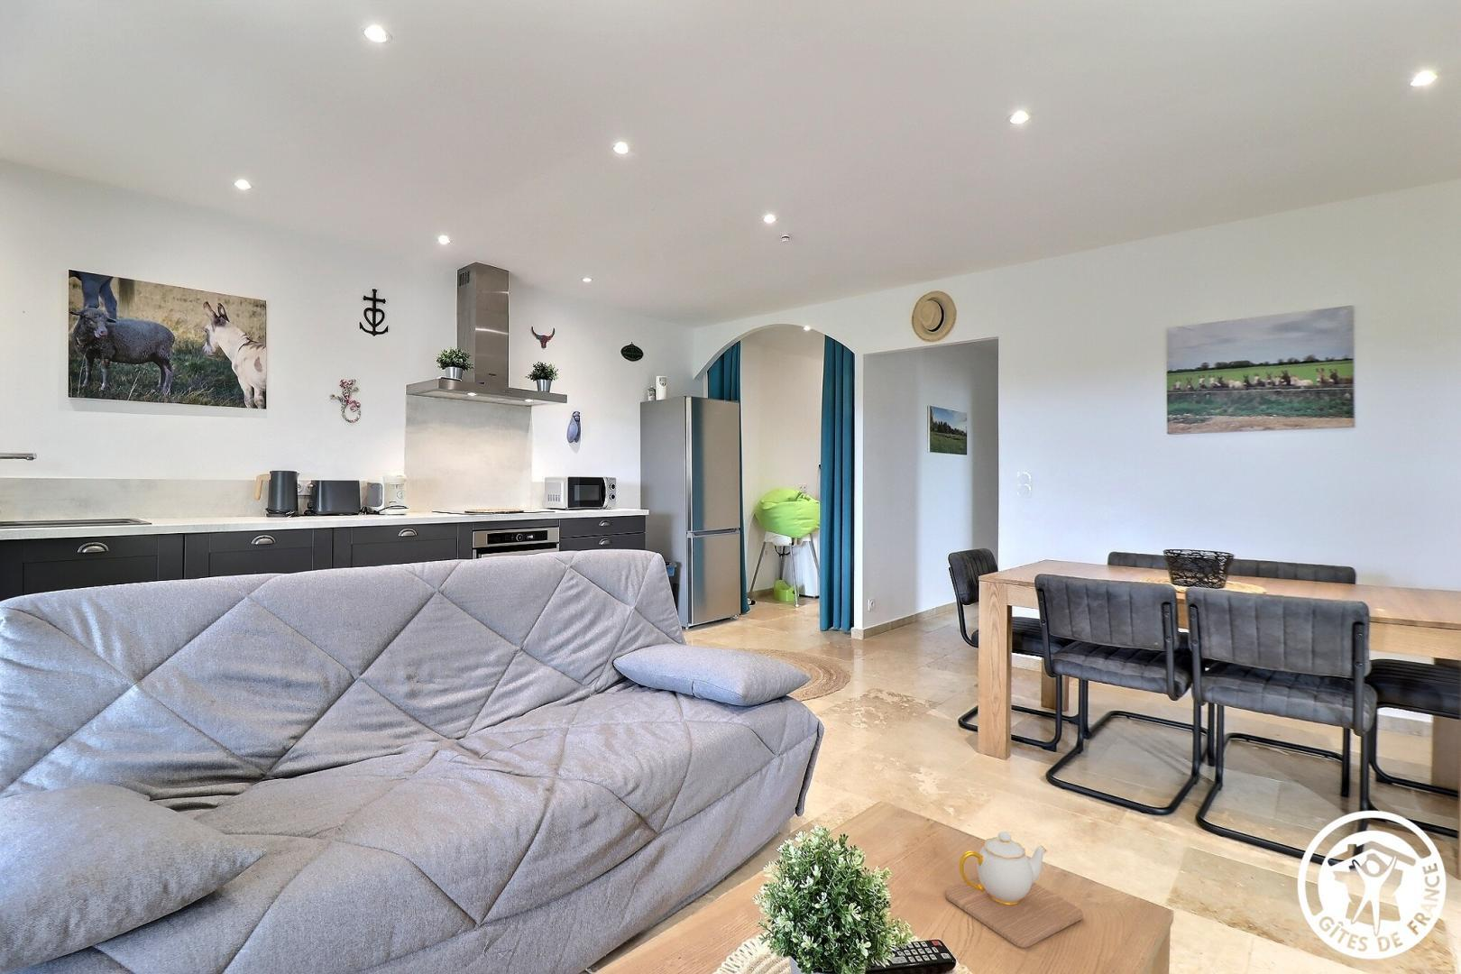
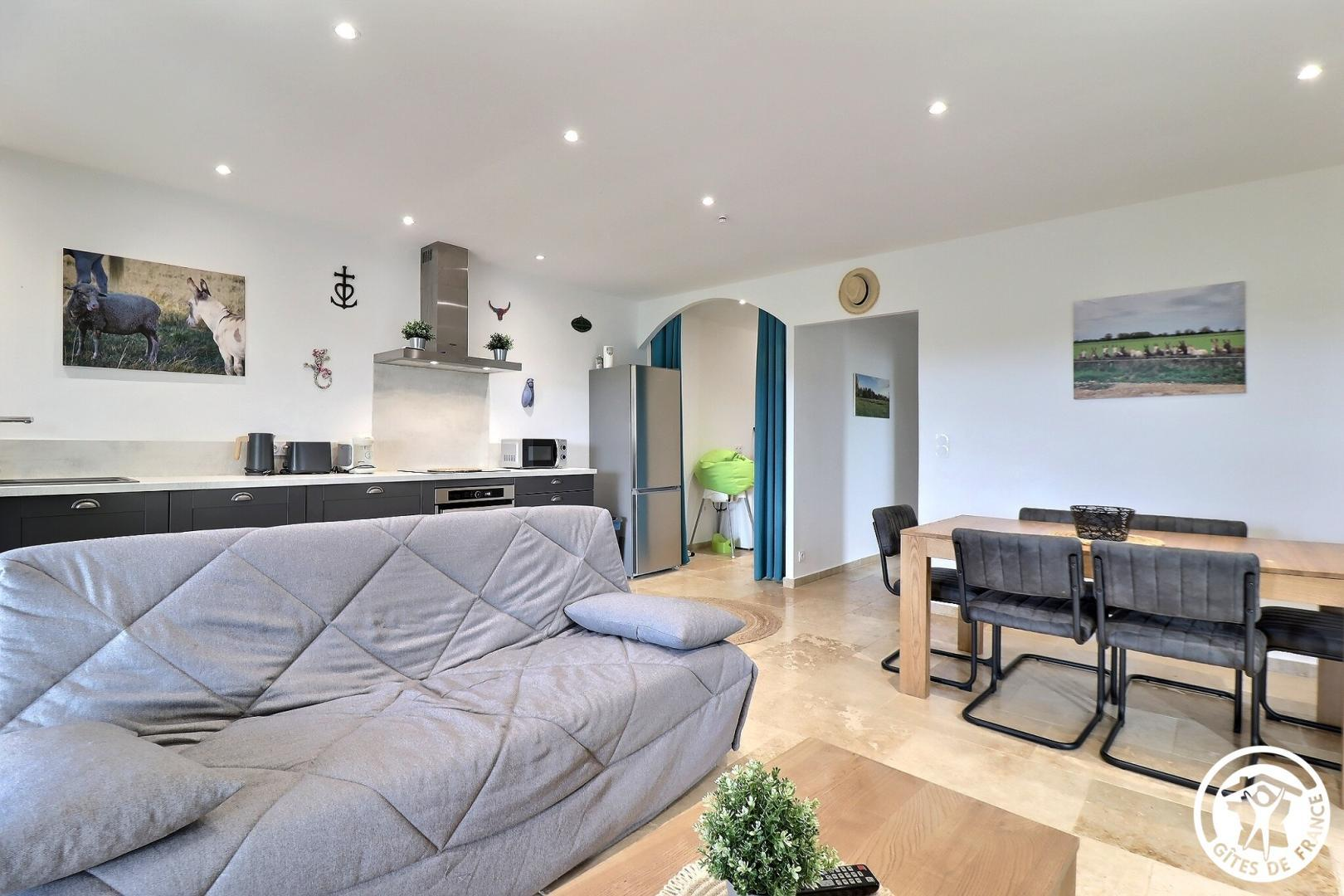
- teapot (1012, 871)
